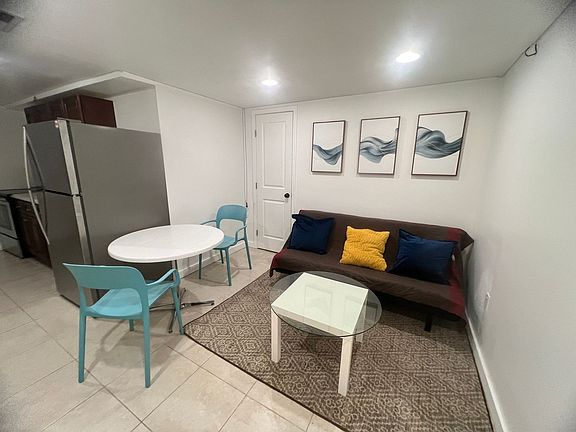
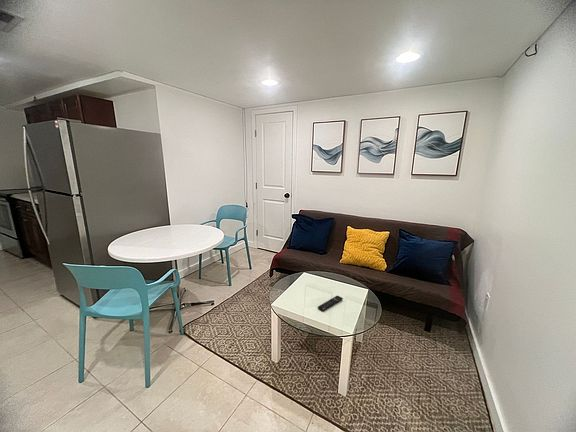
+ remote control (330, 303)
